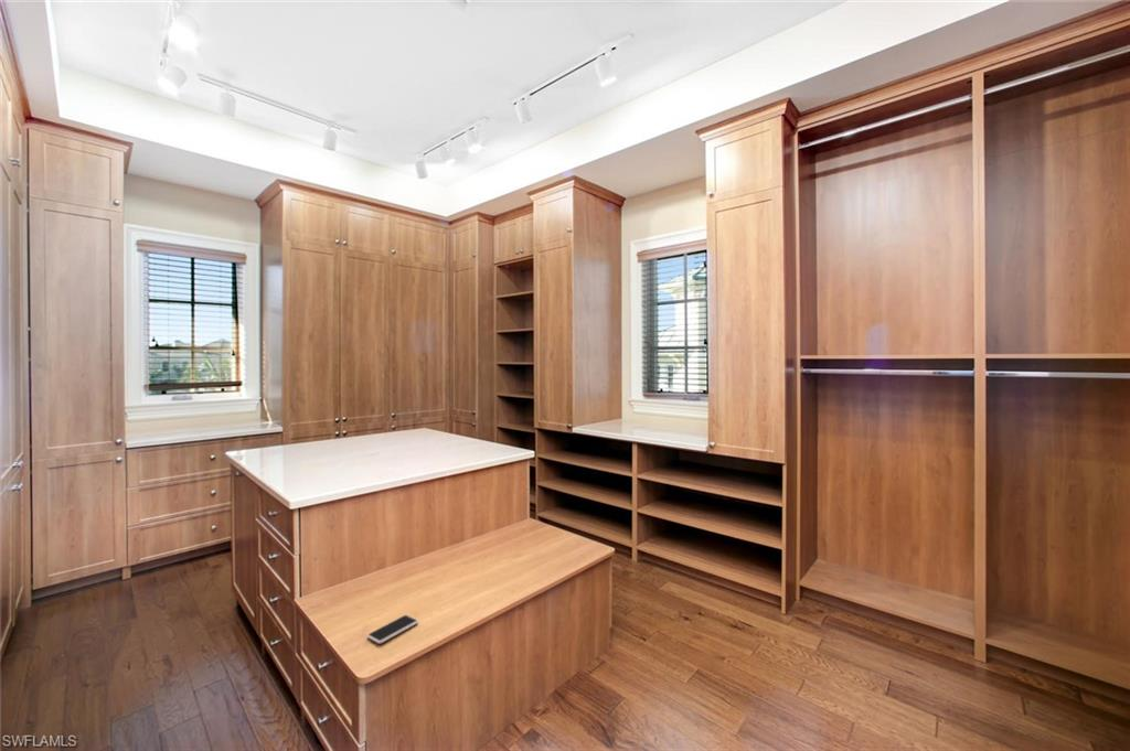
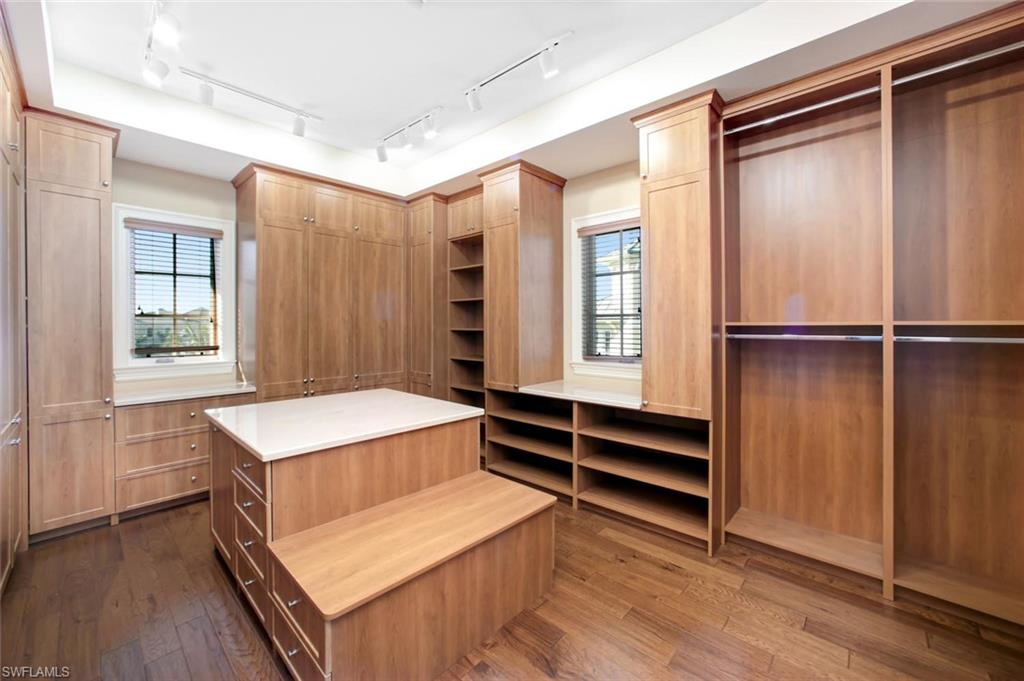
- smartphone (393, 627)
